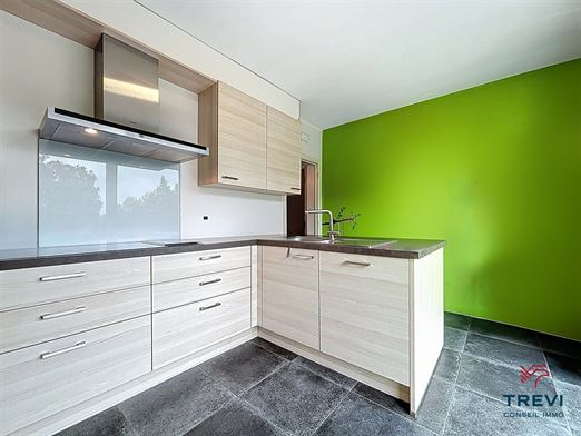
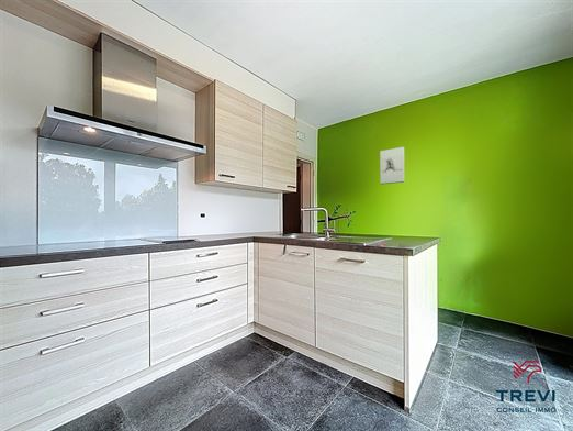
+ wall sculpture (392, 166)
